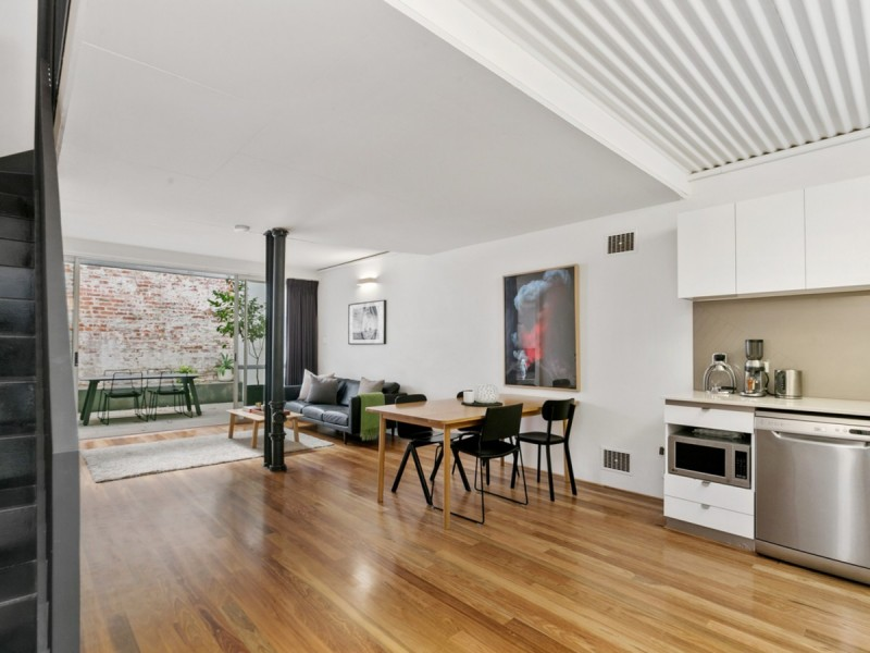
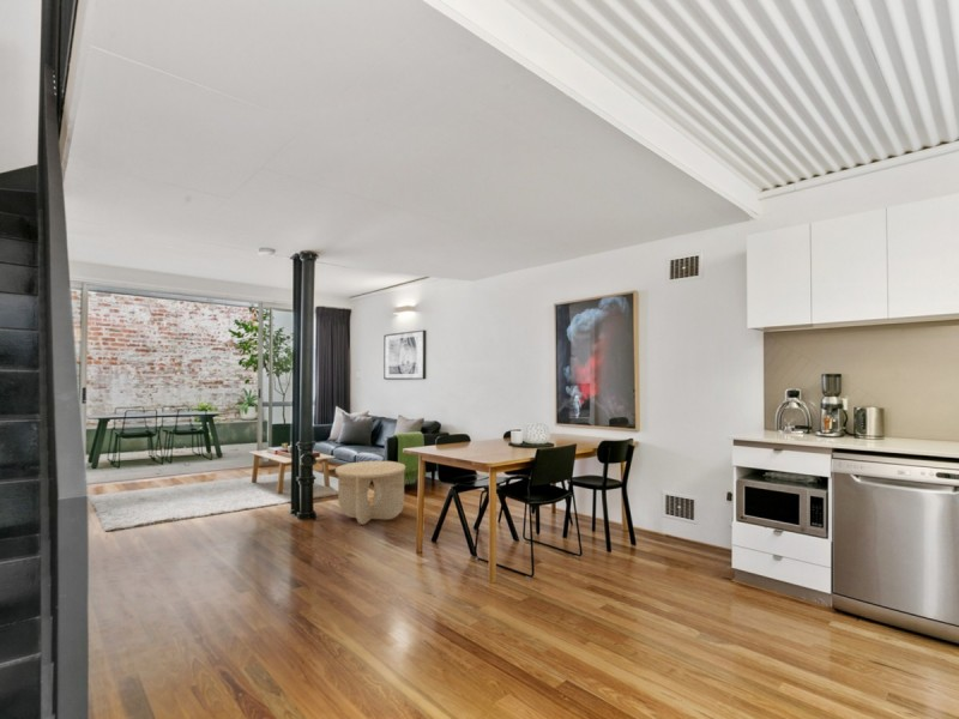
+ side table (367, 493)
